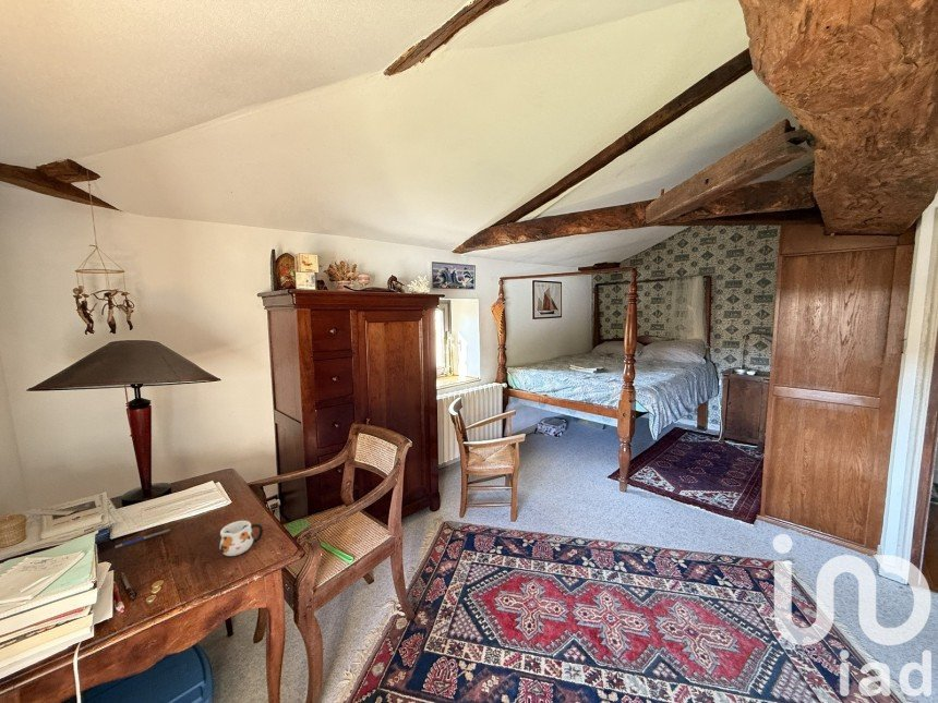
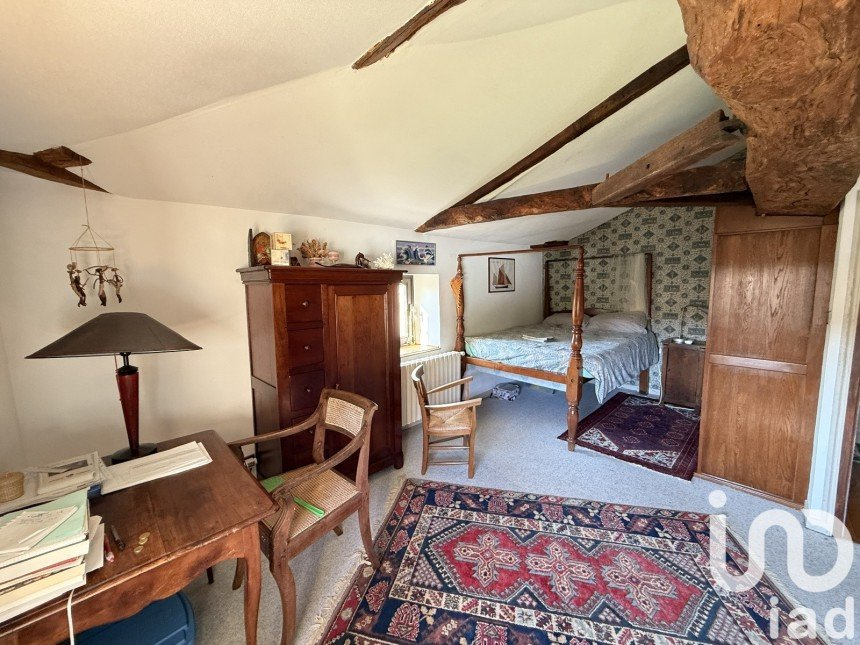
- mug (241, 535)
- pen (144, 537)
